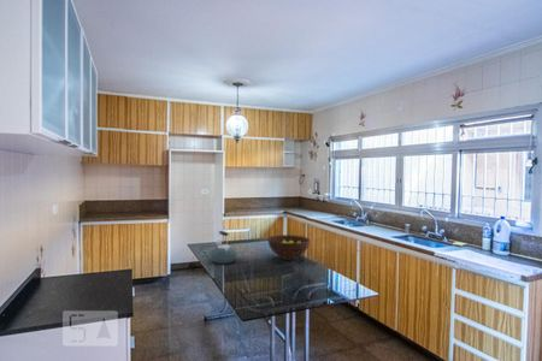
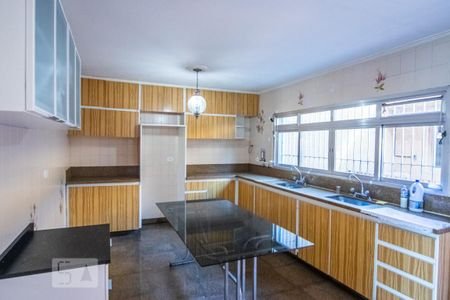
- fruit bowl (288, 248)
- kettle (222, 245)
